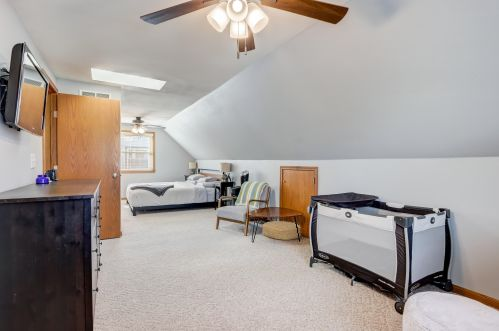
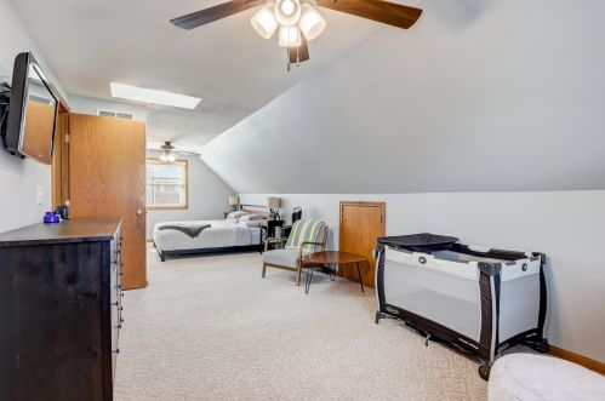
- footstool (281, 229)
